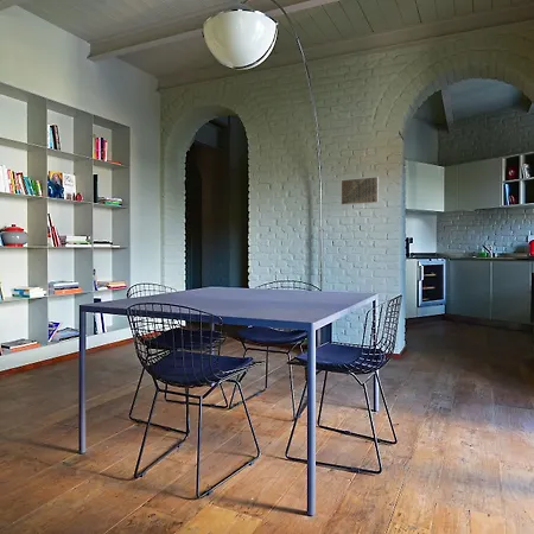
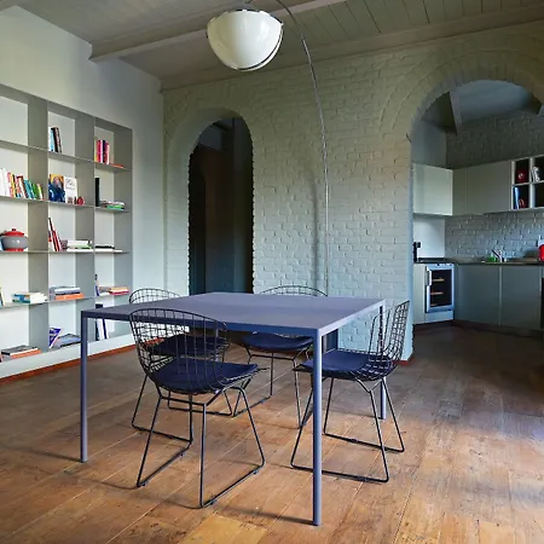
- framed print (358, 191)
